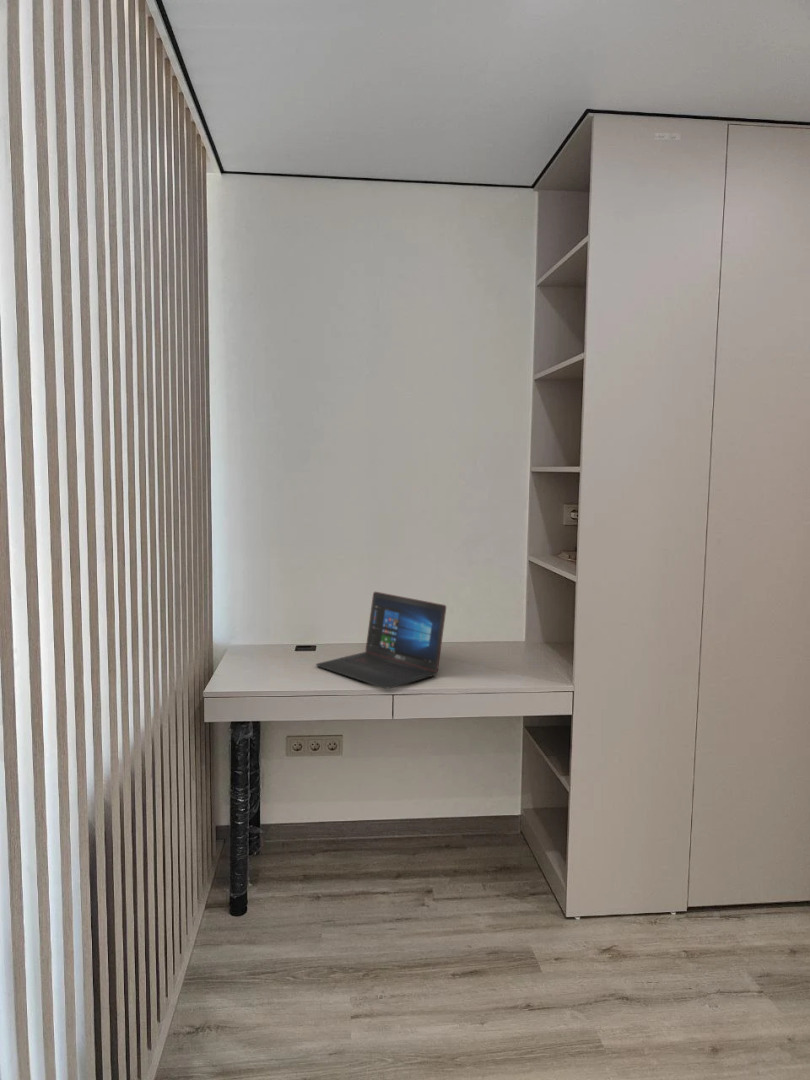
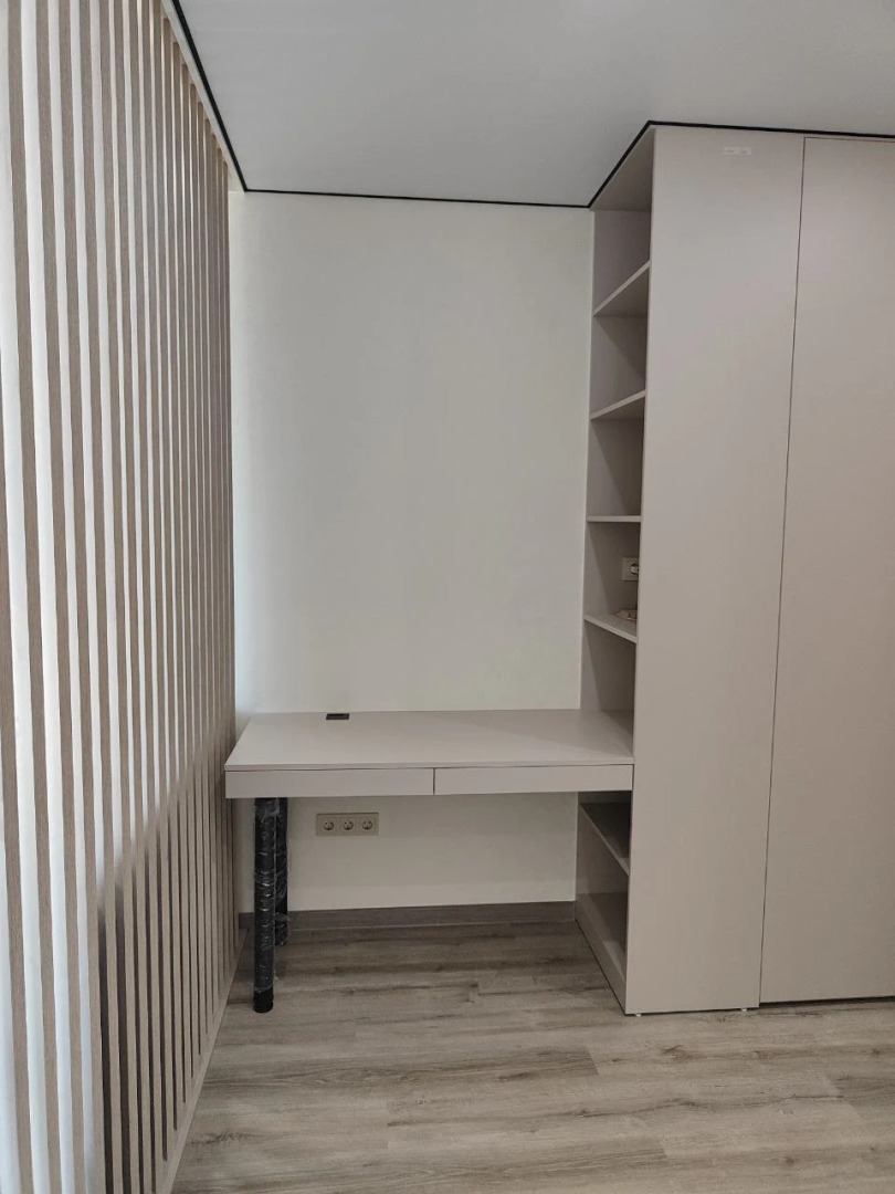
- laptop (379, 636)
